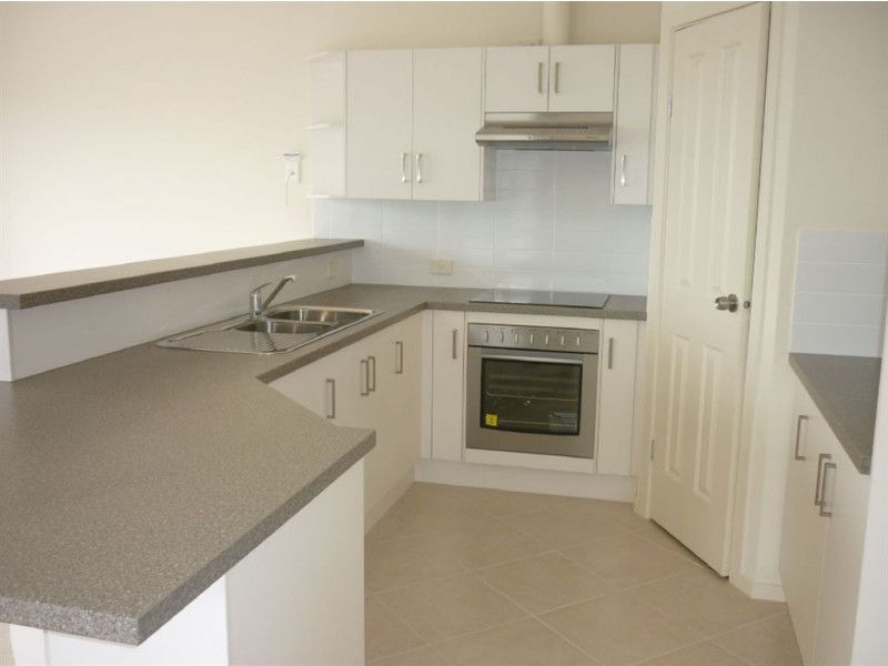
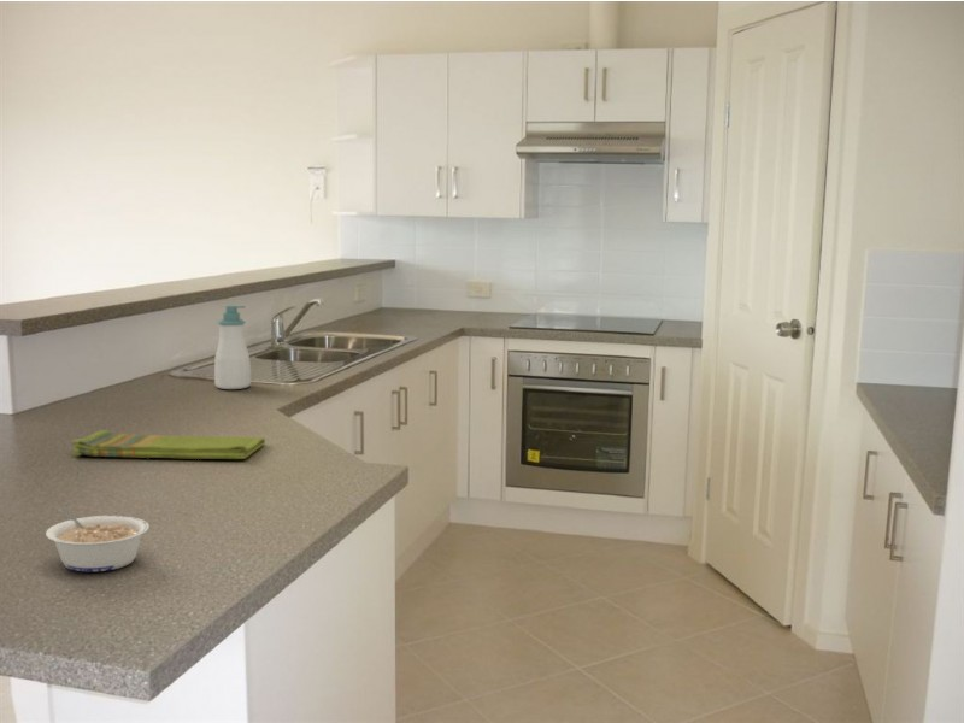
+ soap bottle (231, 346)
+ legume (94, 541)
+ dish towel (171, 442)
